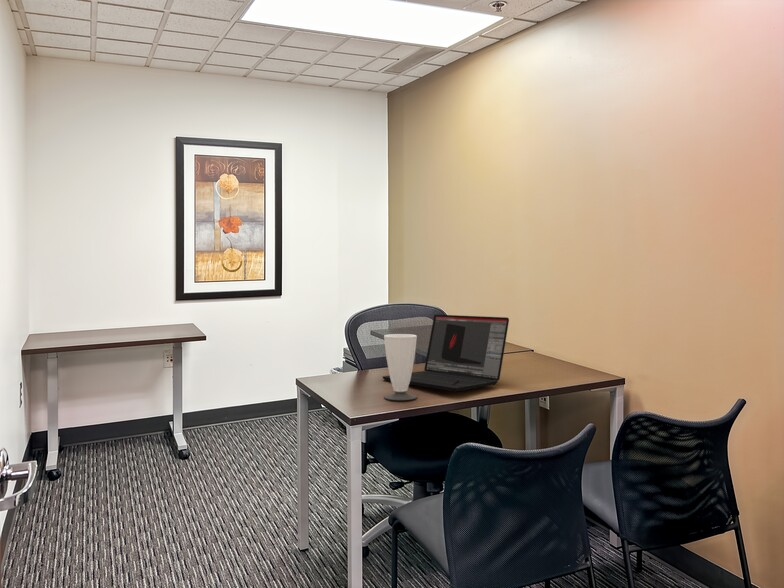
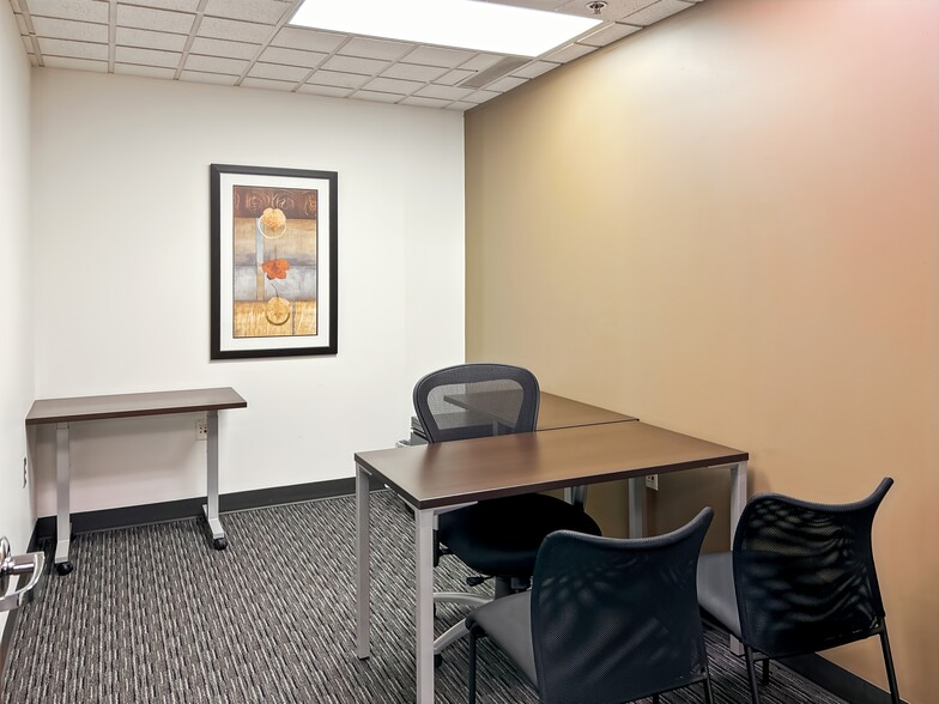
- laptop (444, 349)
- cup (400, 366)
